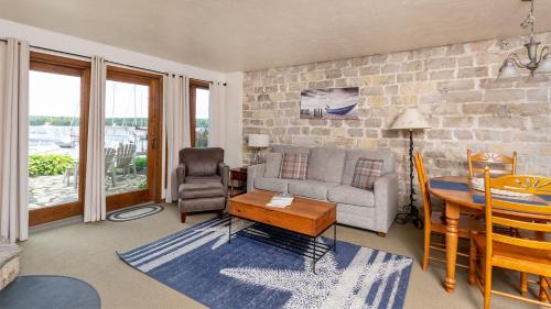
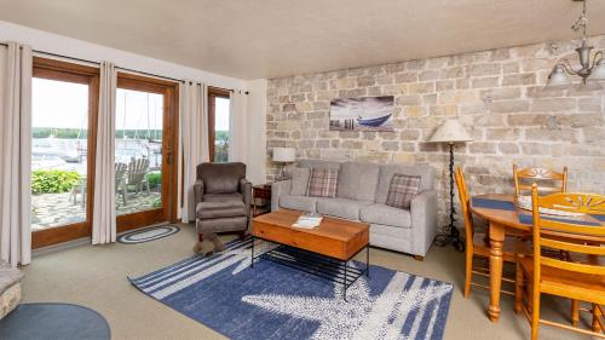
+ boots (208, 243)
